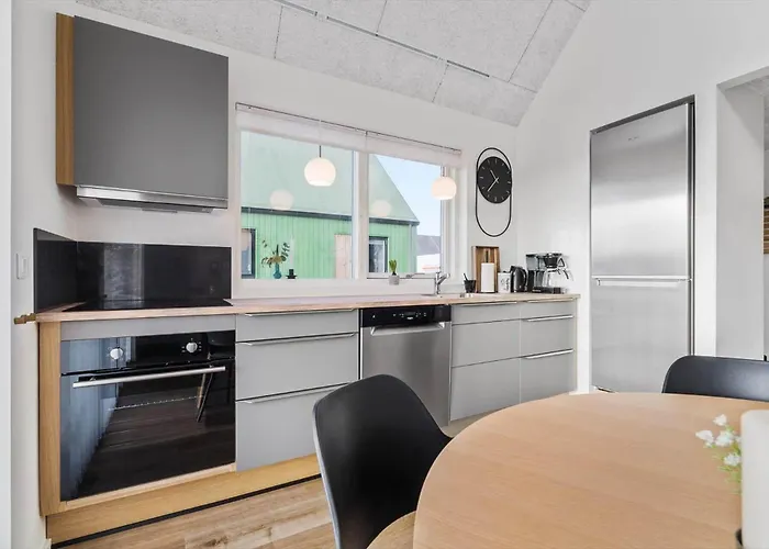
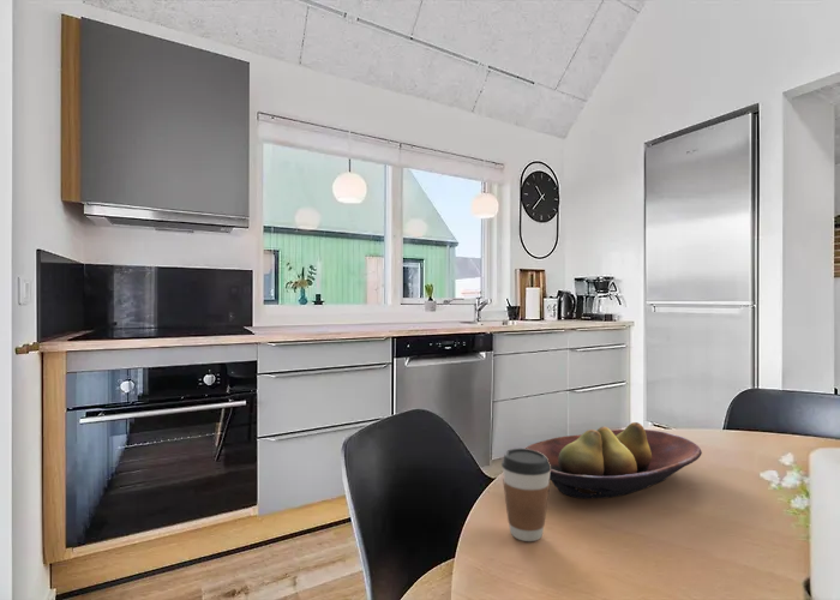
+ coffee cup (526, 494)
+ fruit bowl (612, 451)
